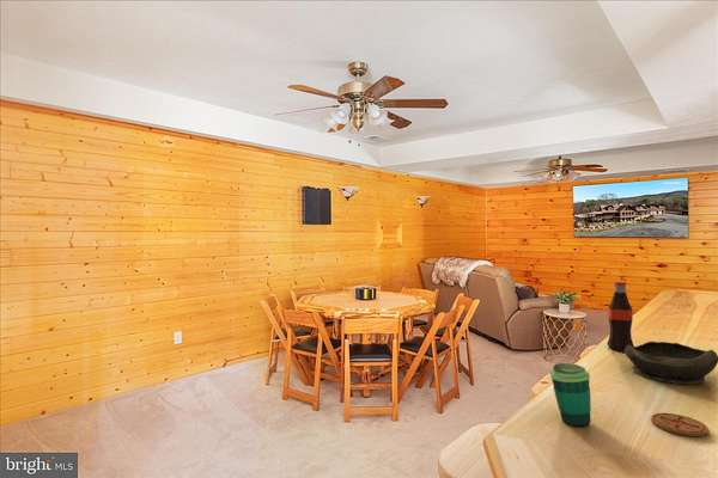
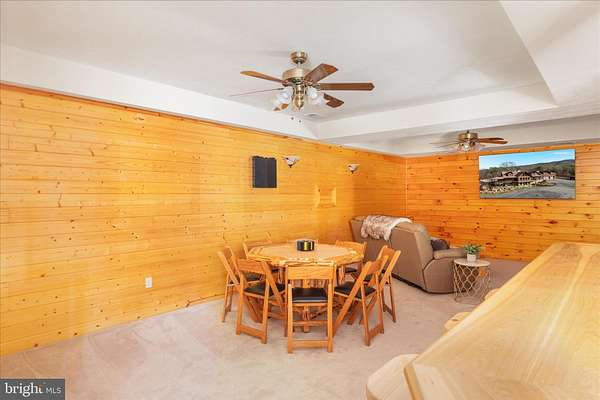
- cup (570, 393)
- bottle (620, 314)
- coaster (679, 423)
- bowl (670, 358)
